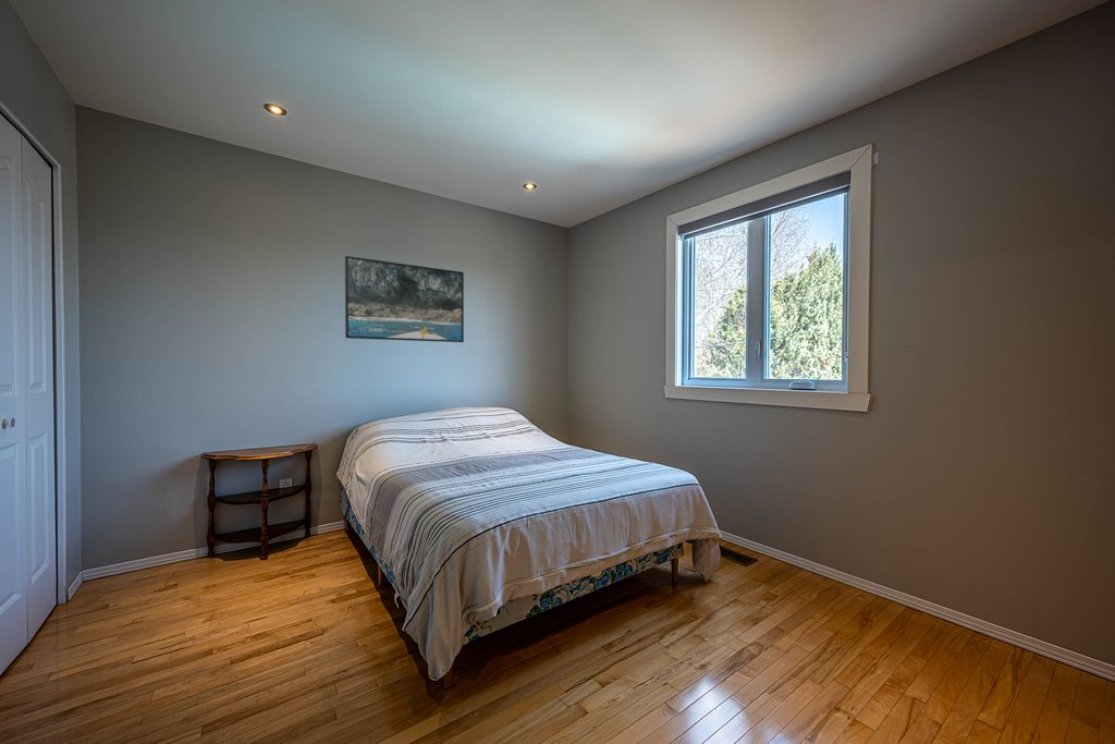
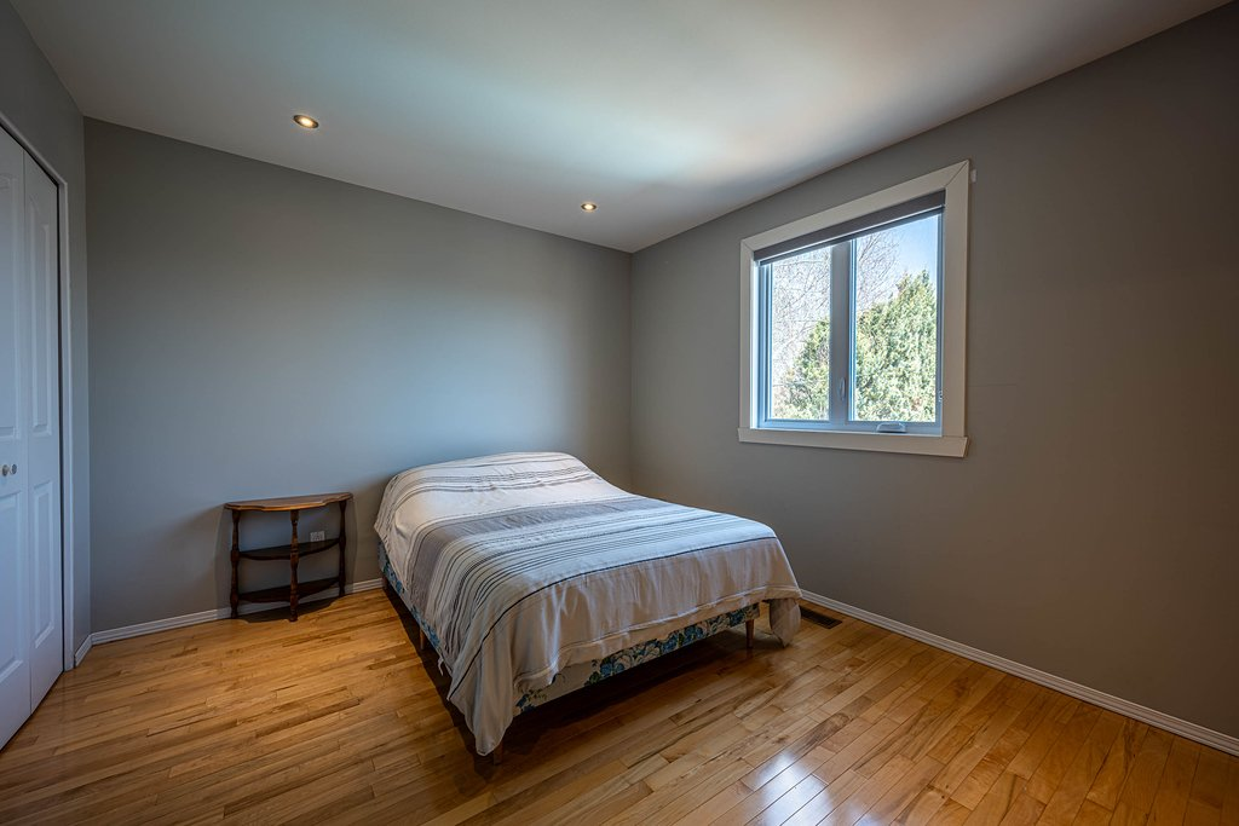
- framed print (408, 302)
